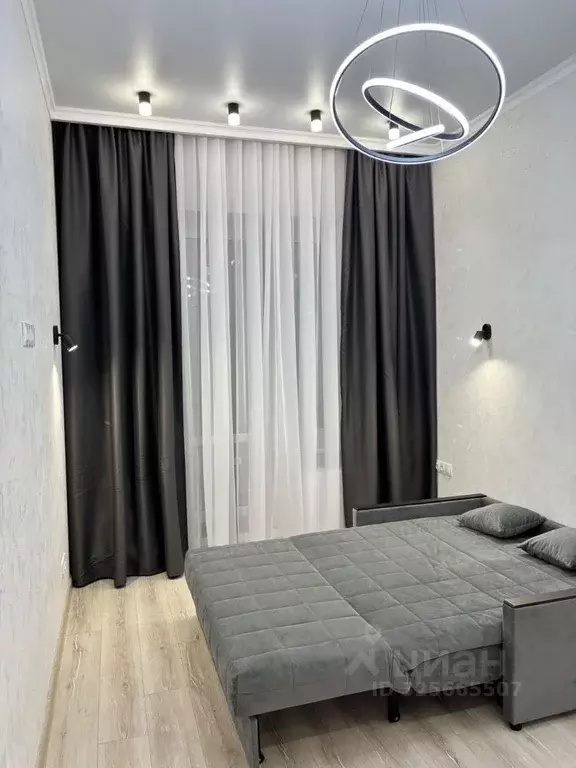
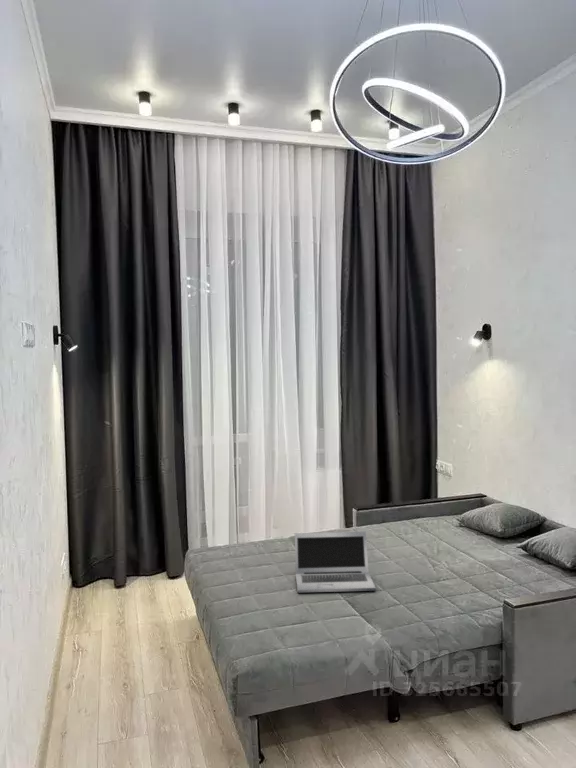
+ laptop (333, 560)
